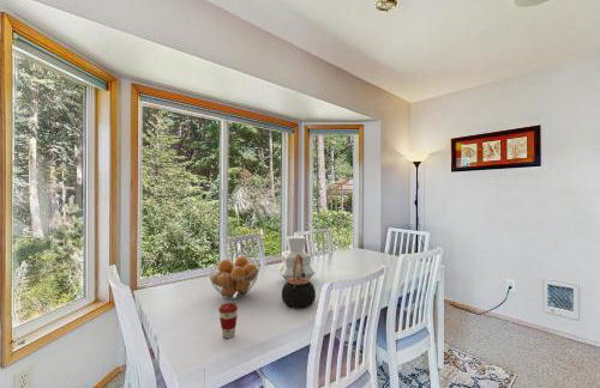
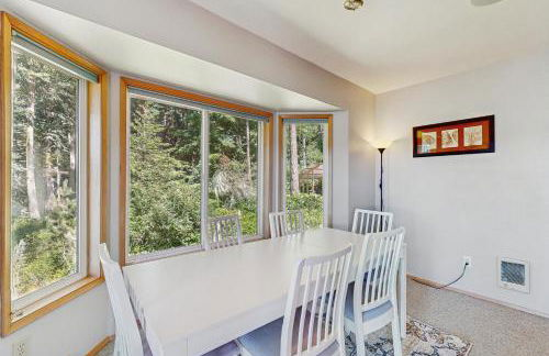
- fruit basket (234, 277)
- teapot (299, 278)
- vase (294, 259)
- coffee cup (228, 320)
